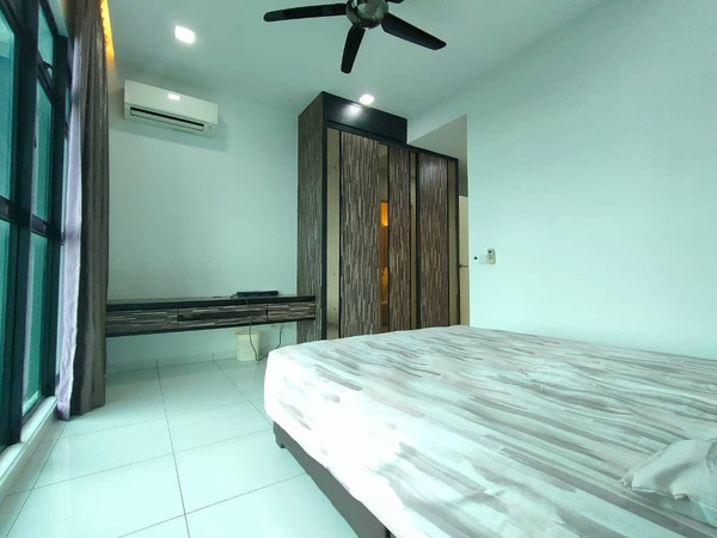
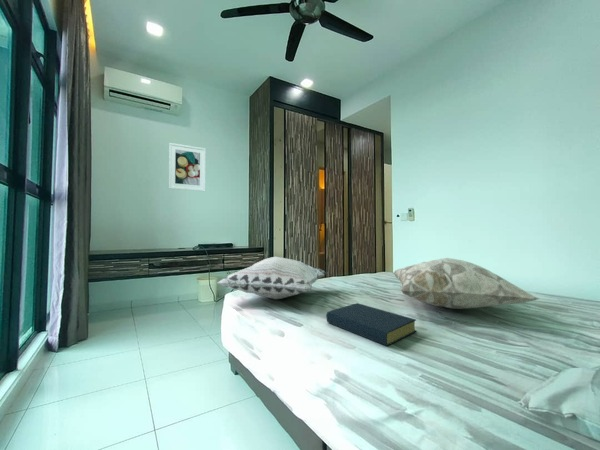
+ decorative pillow (449, 282)
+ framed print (187, 167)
+ decorative pillow (278, 277)
+ hardback book (369, 321)
